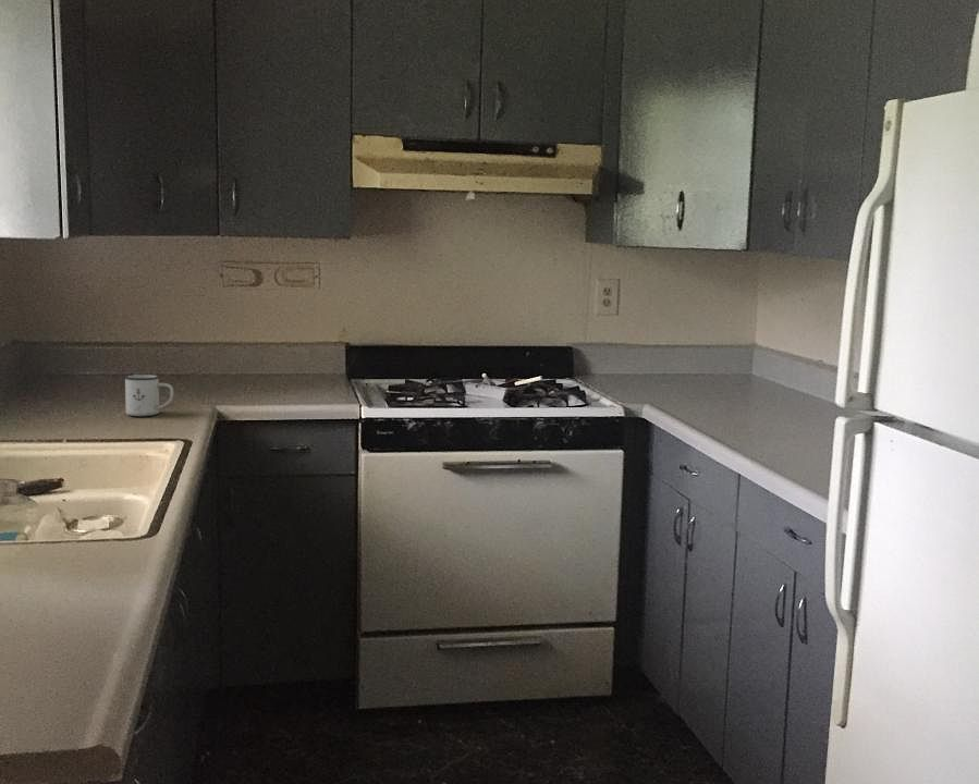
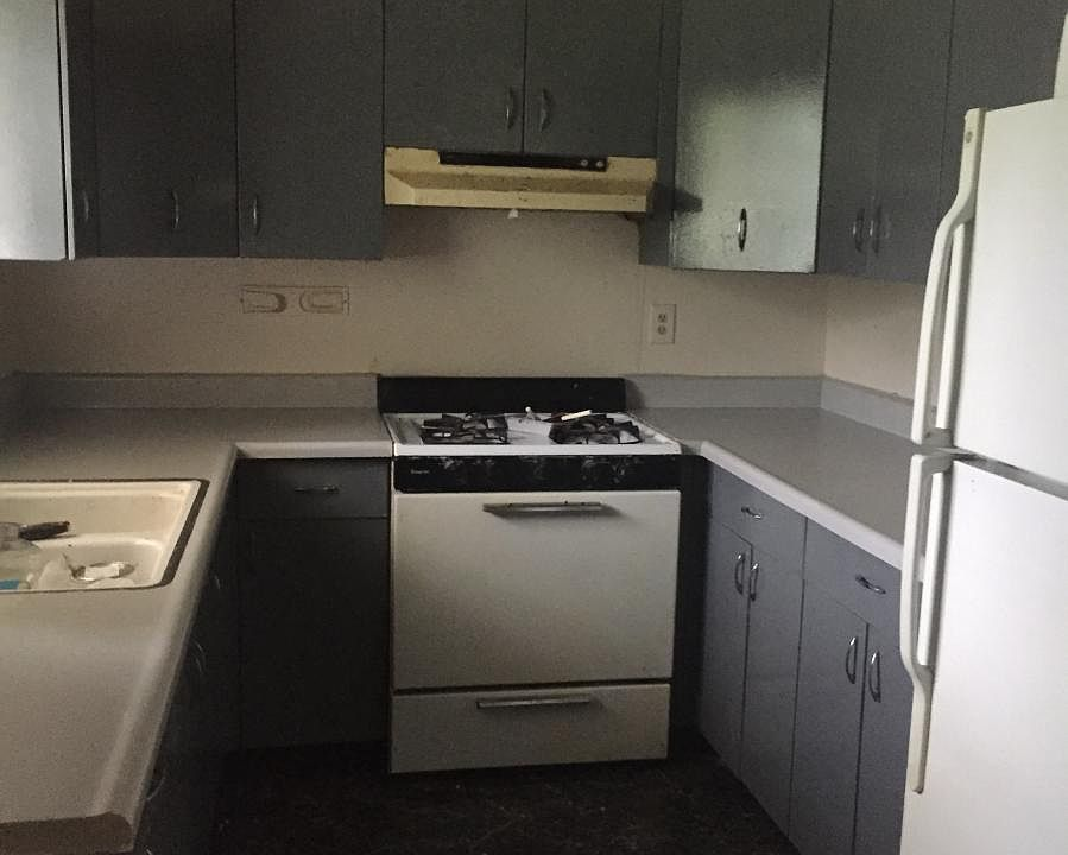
- mug (149, 394)
